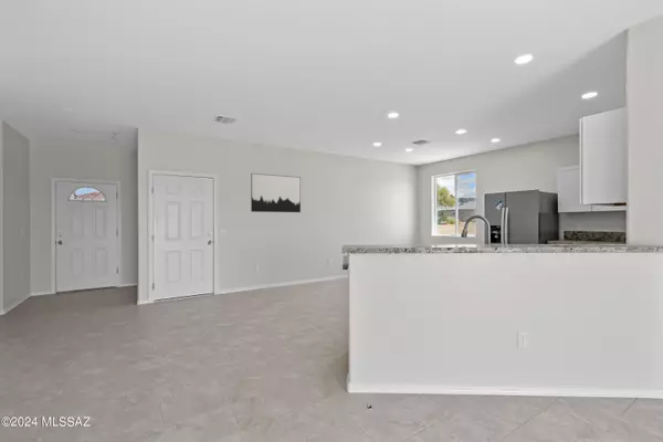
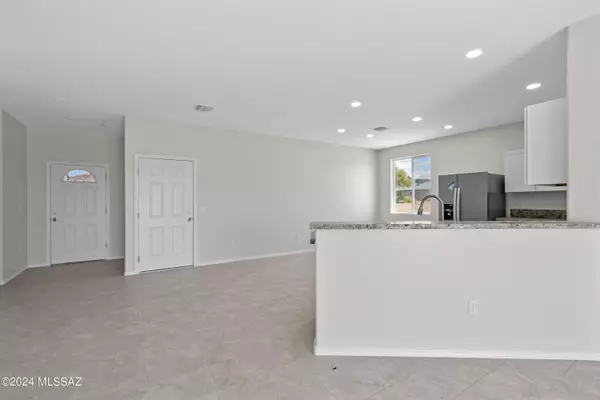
- wall art (276, 193)
